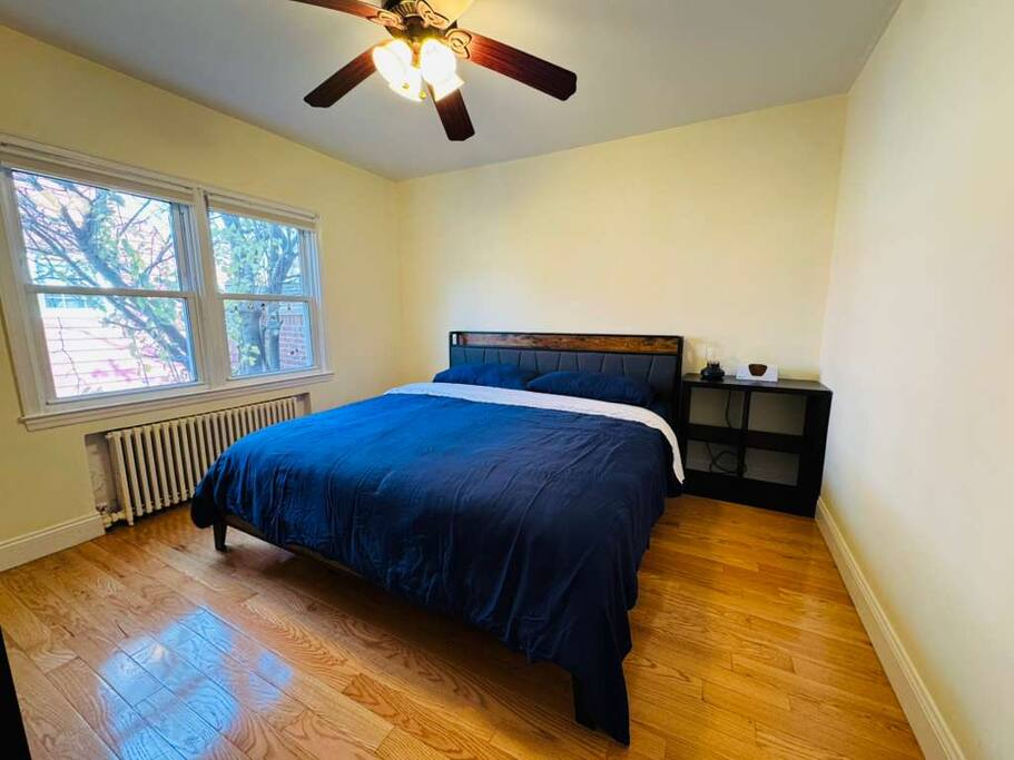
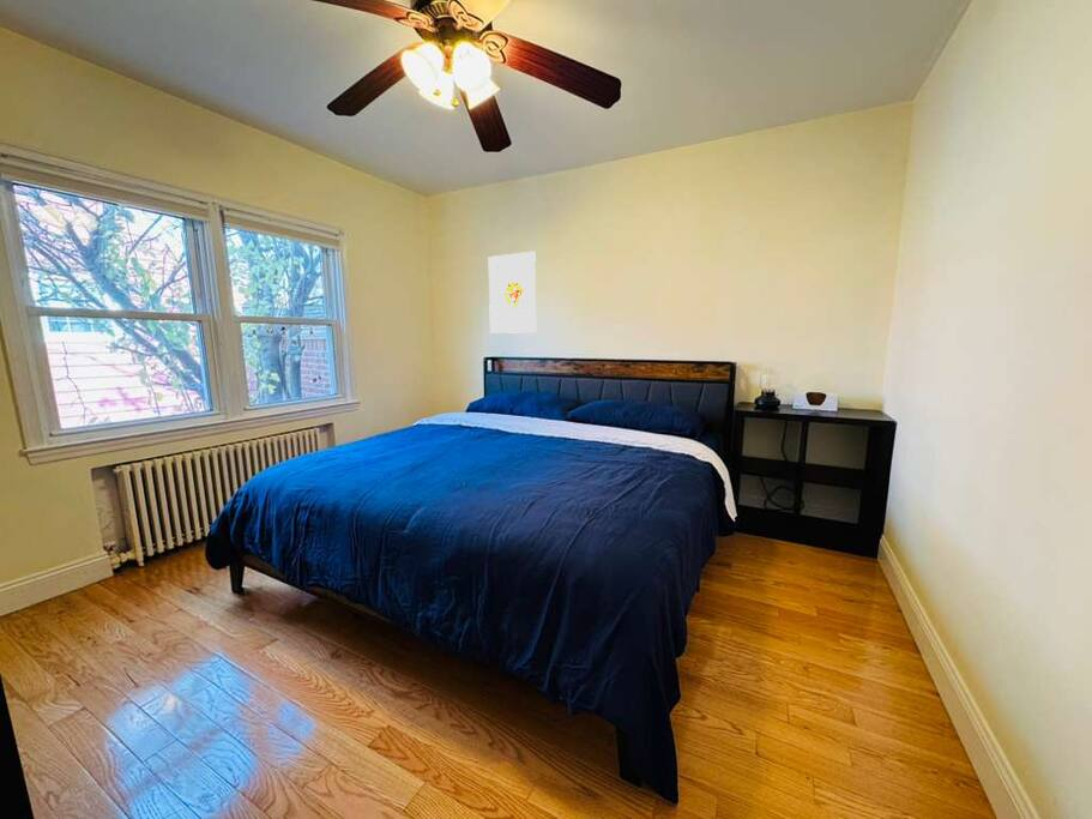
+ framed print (512, 294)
